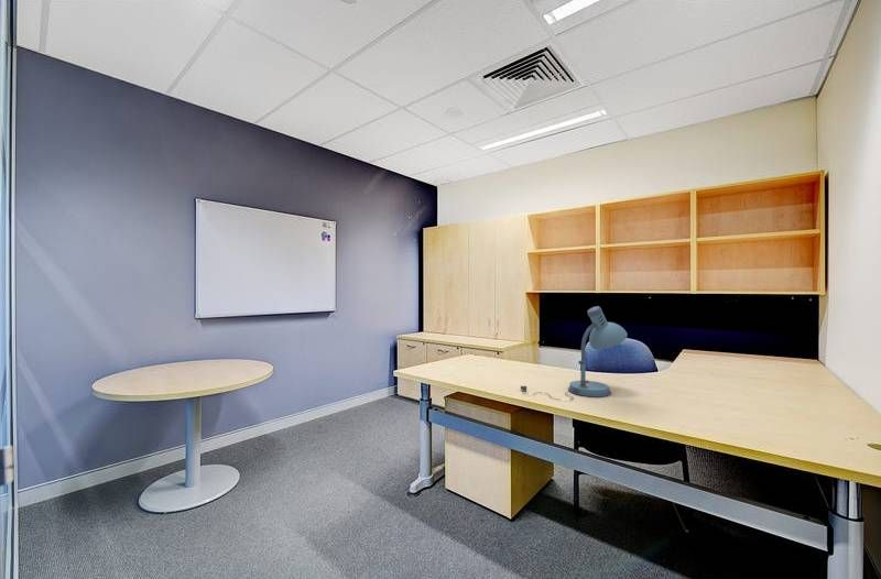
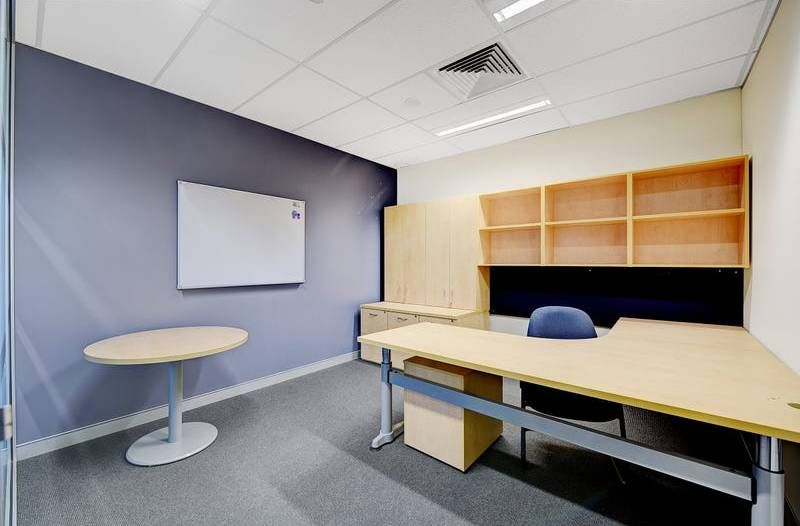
- desk lamp (581, 349)
